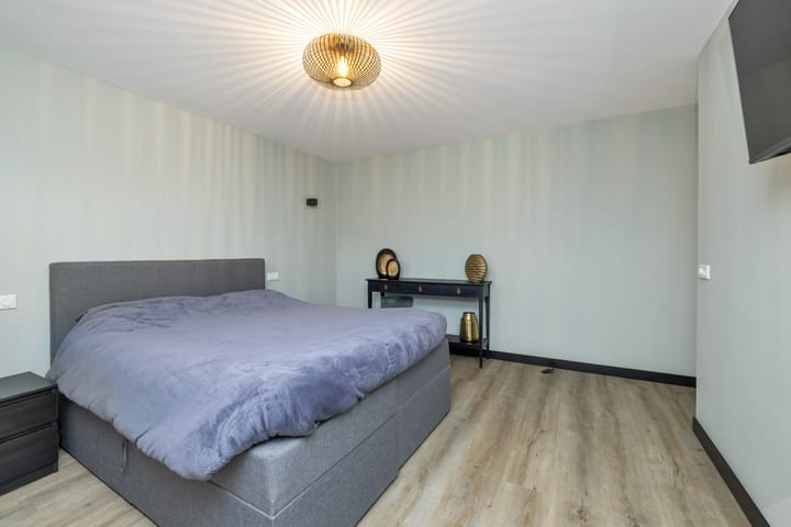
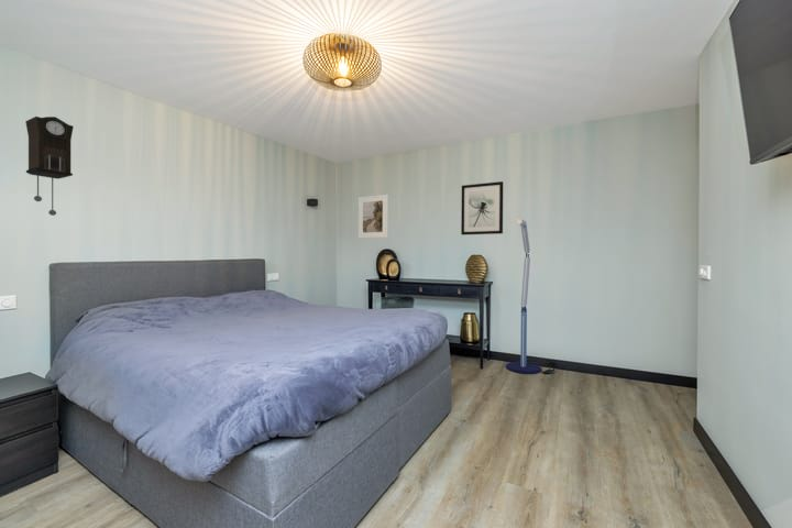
+ wall art (481, 208)
+ floor lamp (522, 295)
+ pendulum clock (50, 166)
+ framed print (372, 217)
